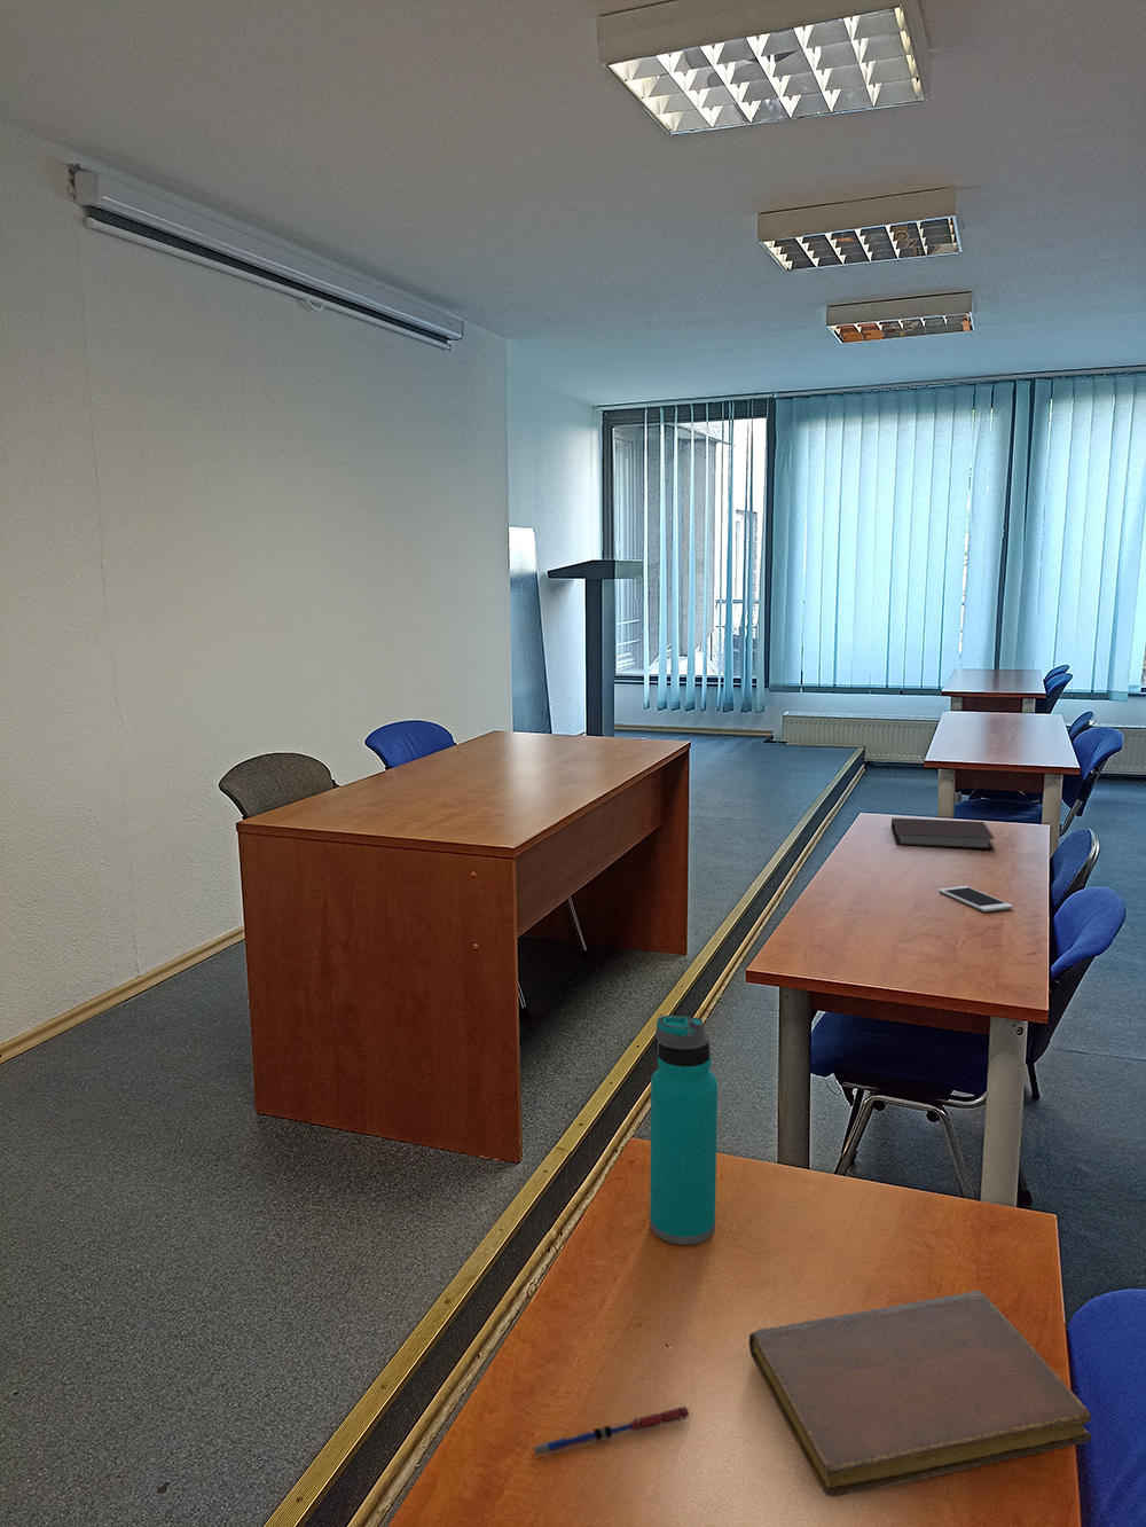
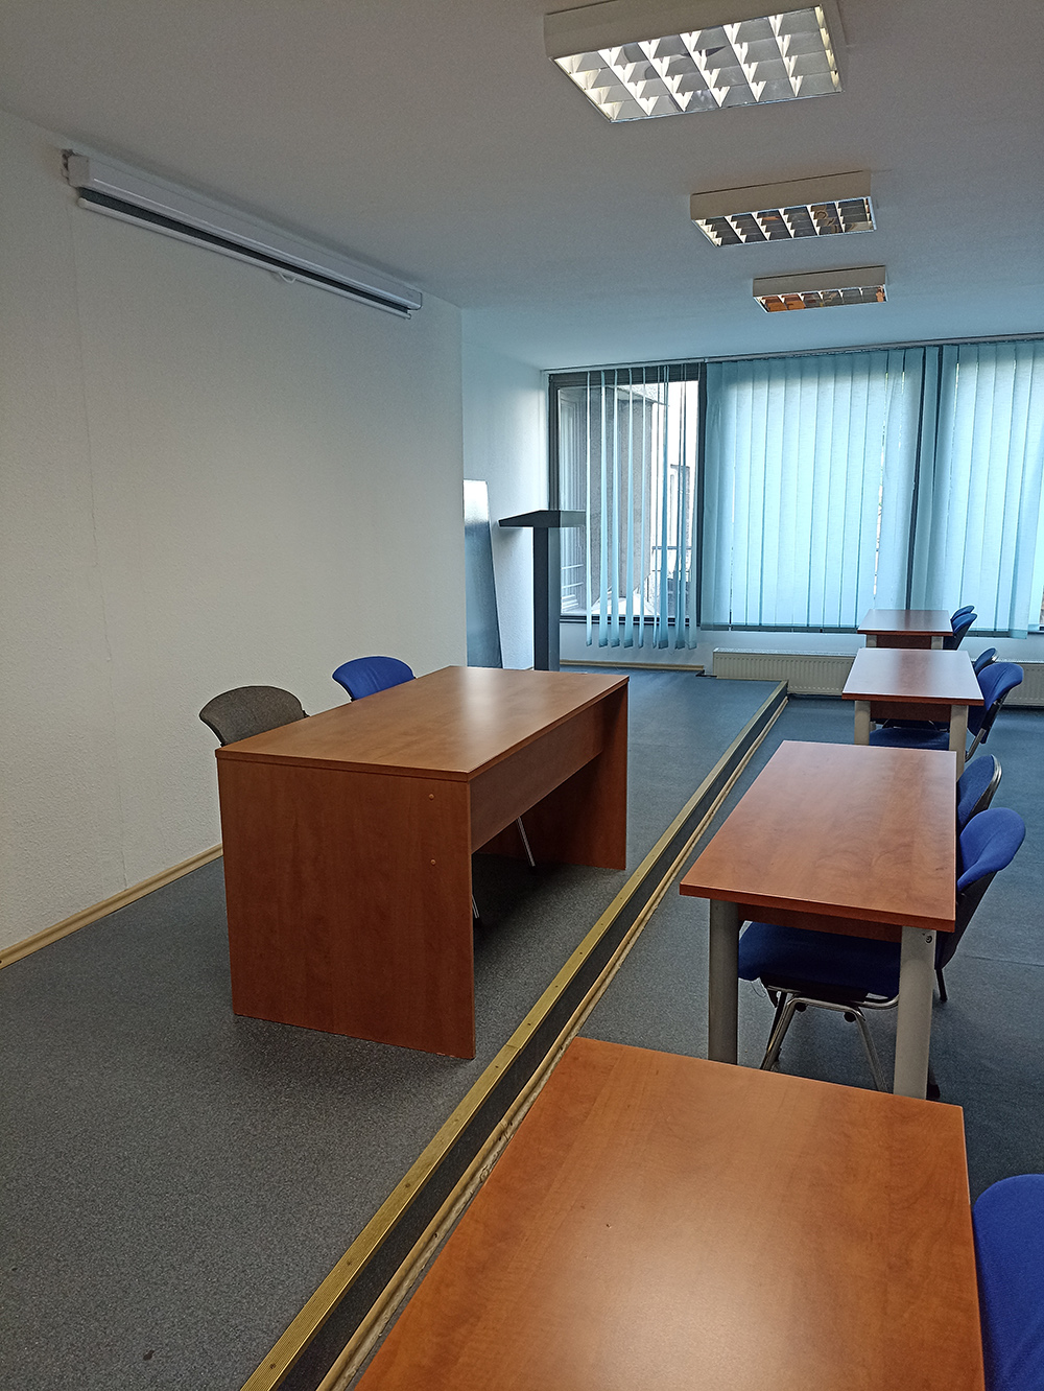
- cell phone (974, 897)
- water bottle (683, 1124)
- notebook (911, 1380)
- pen (612, 1428)
- notebook (940, 832)
